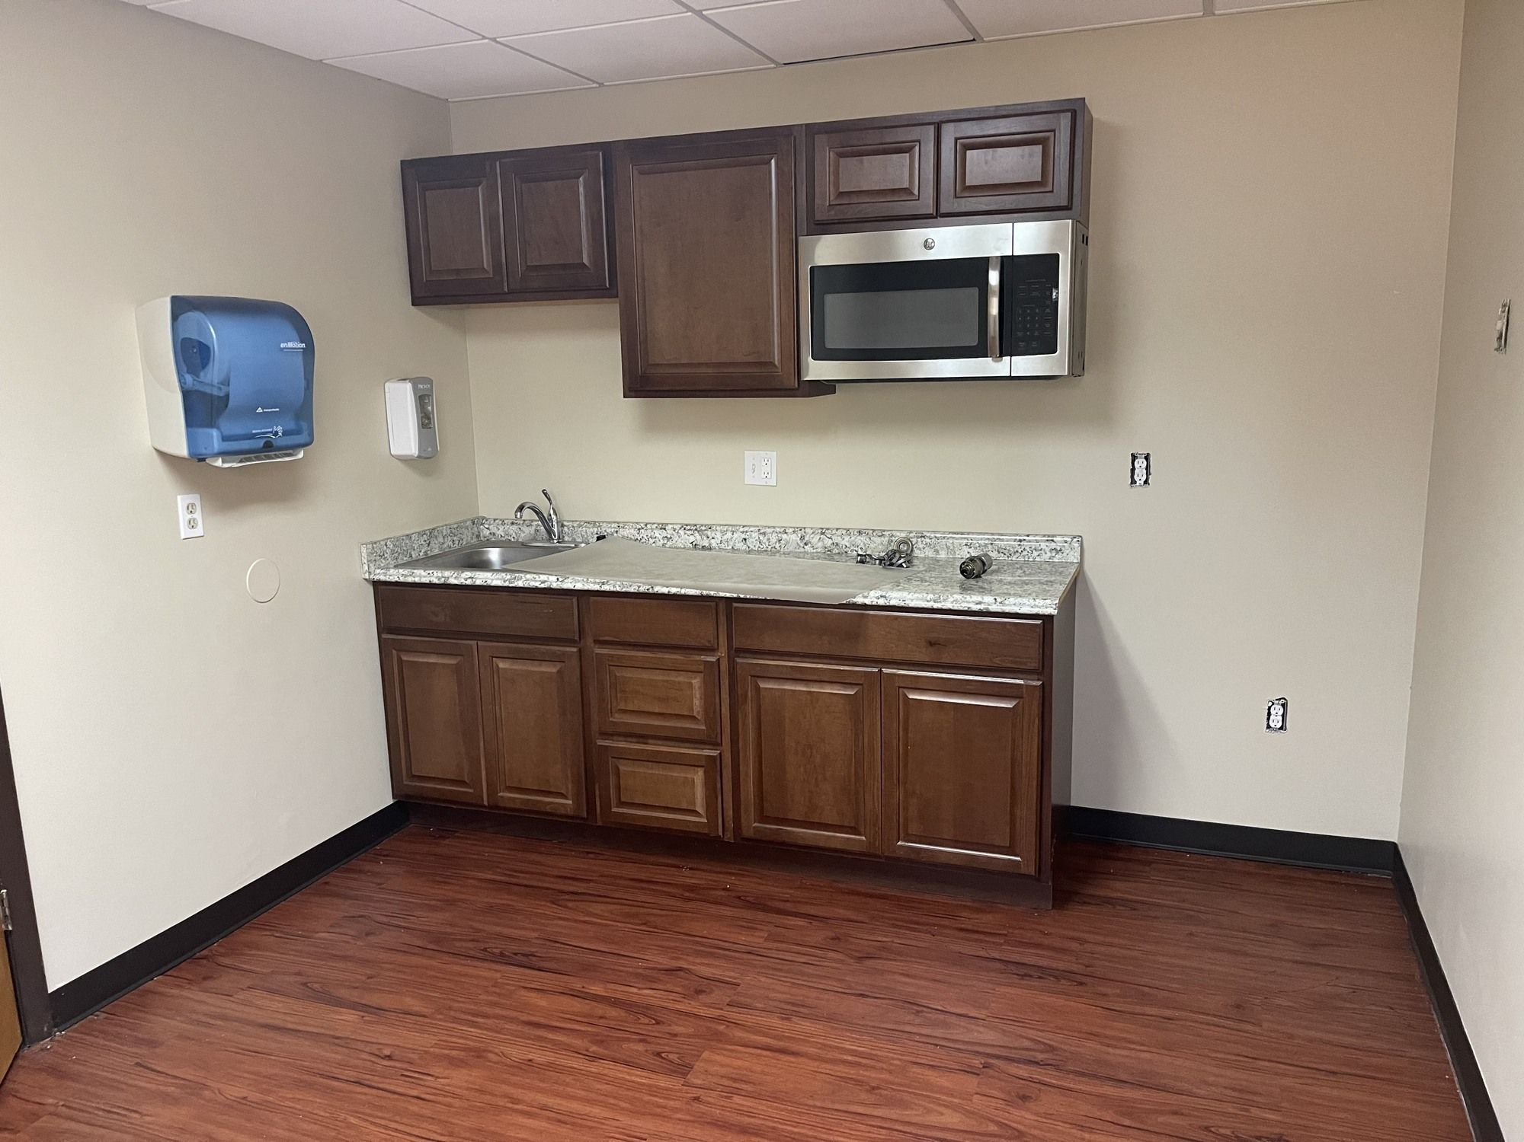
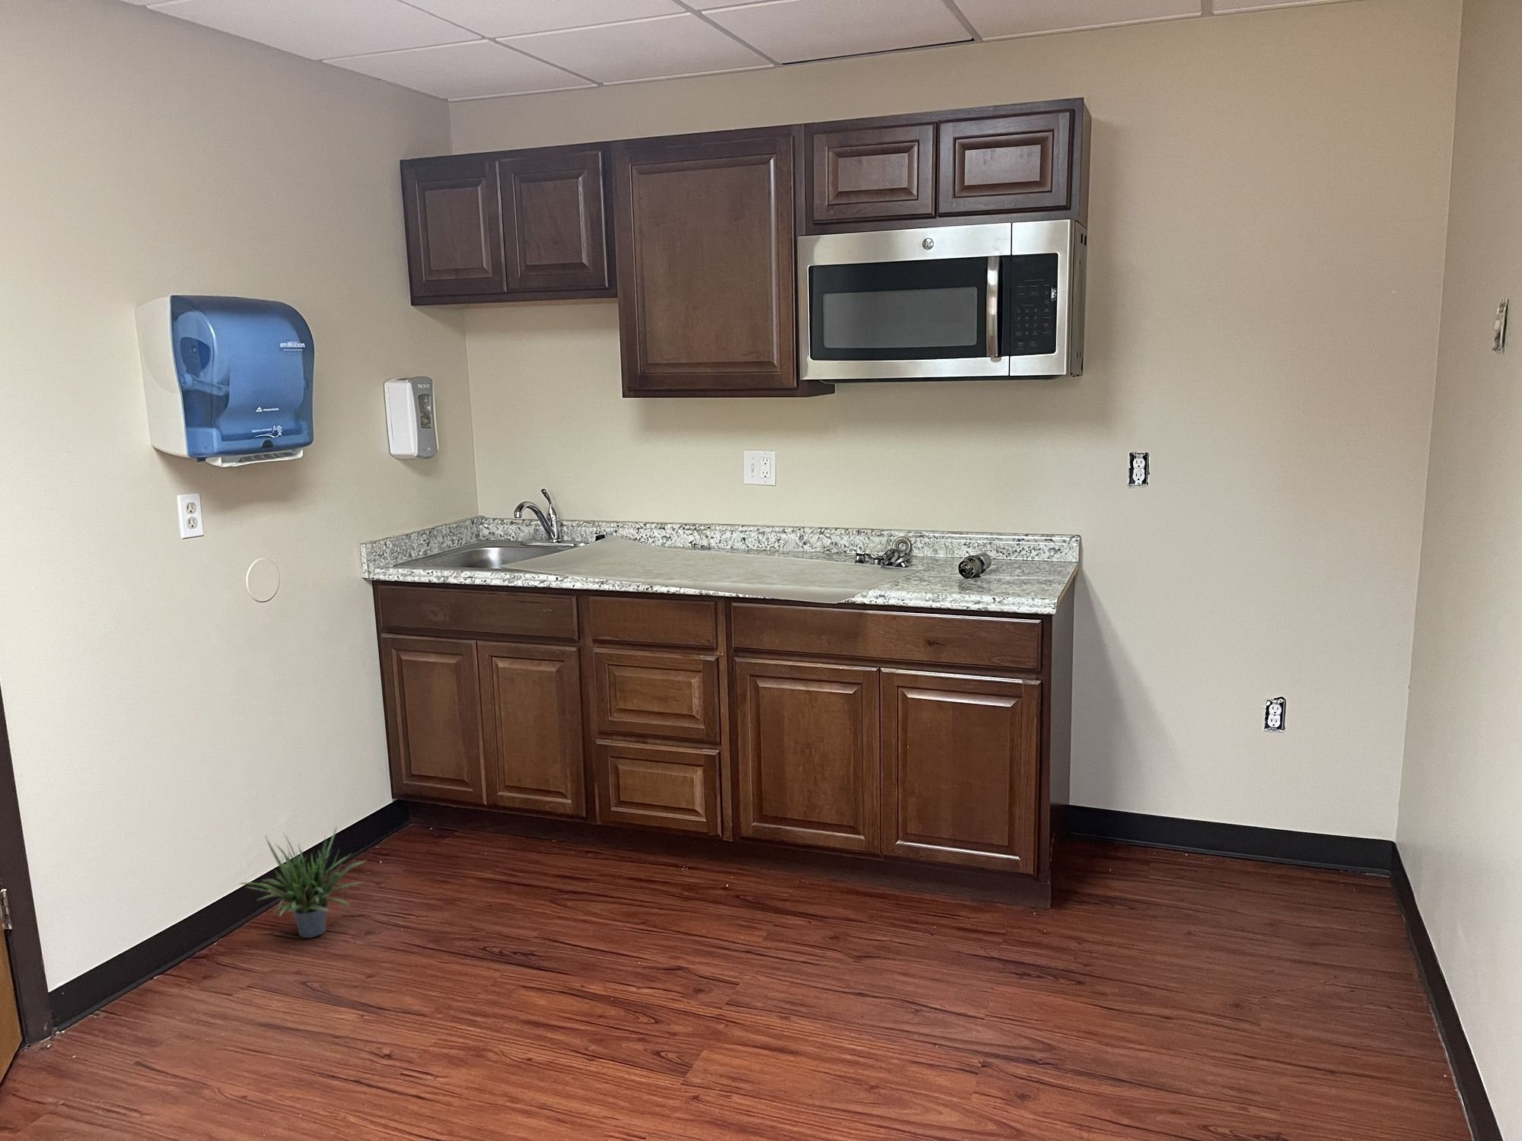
+ potted plant (301, 876)
